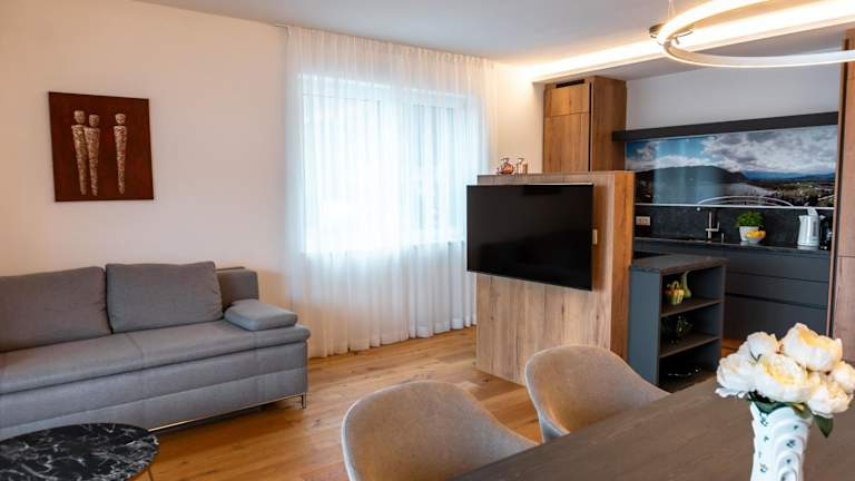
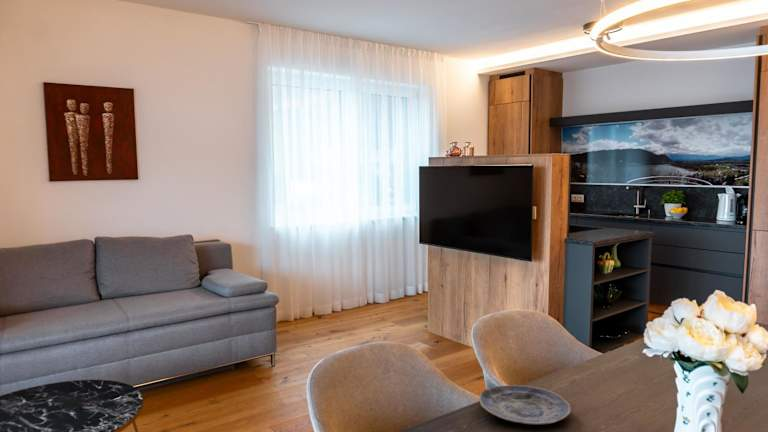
+ plate (523, 405)
